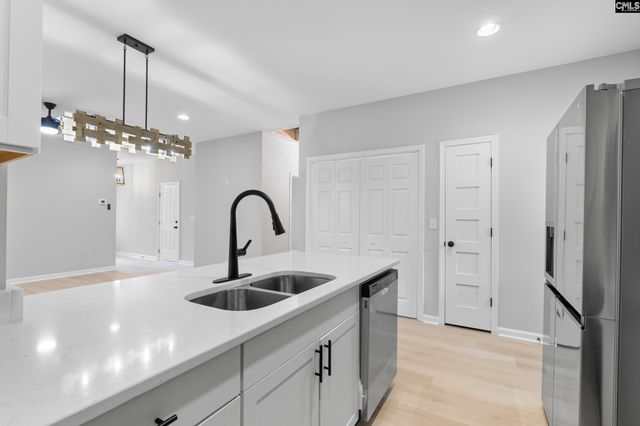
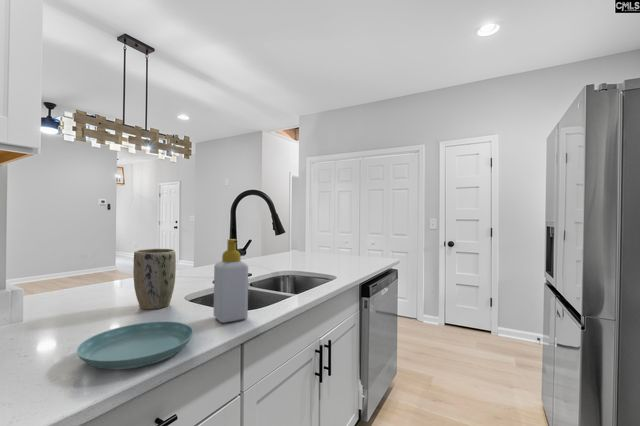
+ plant pot (154, 278)
+ saucer (139, 344)
+ soap bottle (231, 278)
